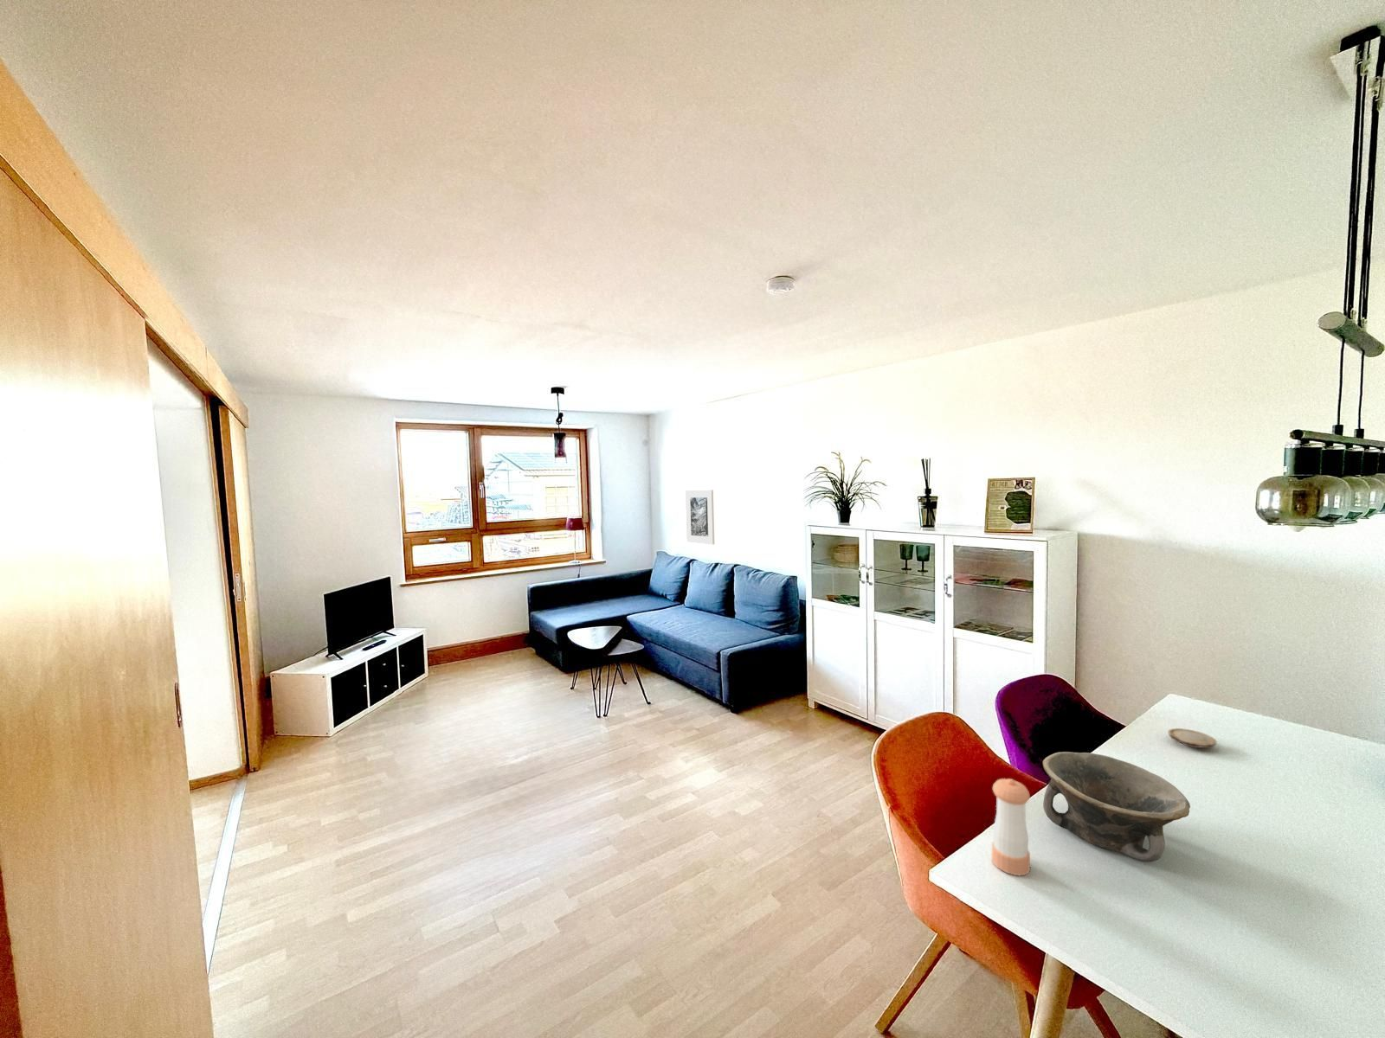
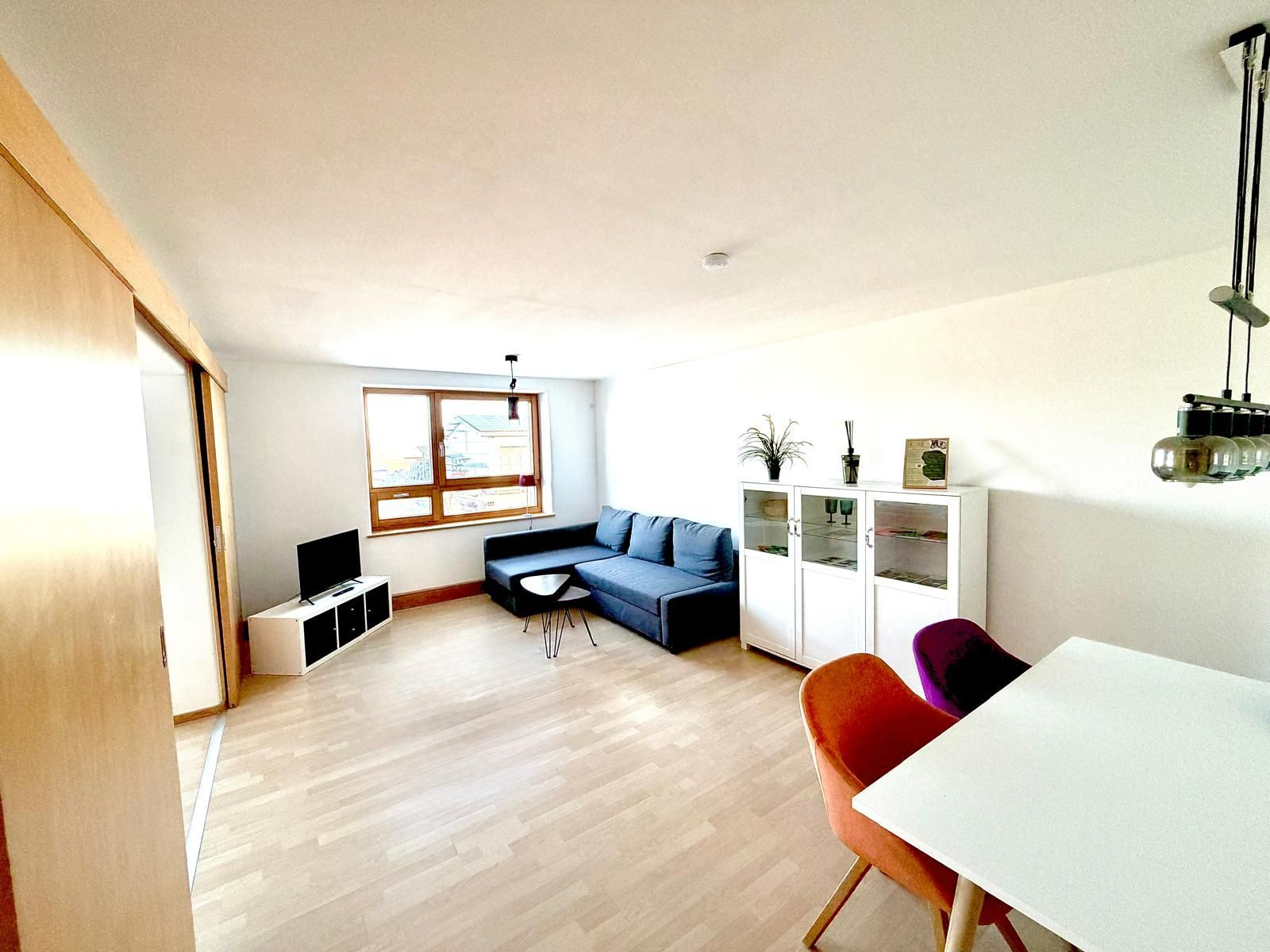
- bowl (1111, 807)
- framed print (699, 517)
- pepper shaker (1010, 822)
- wood slice (1191, 739)
